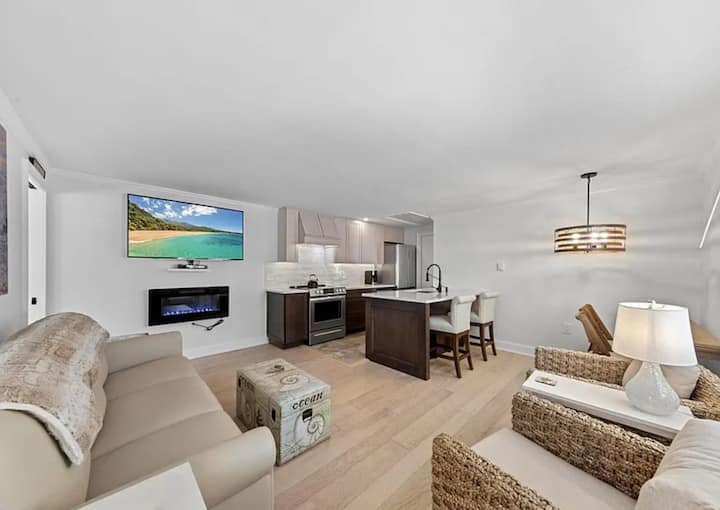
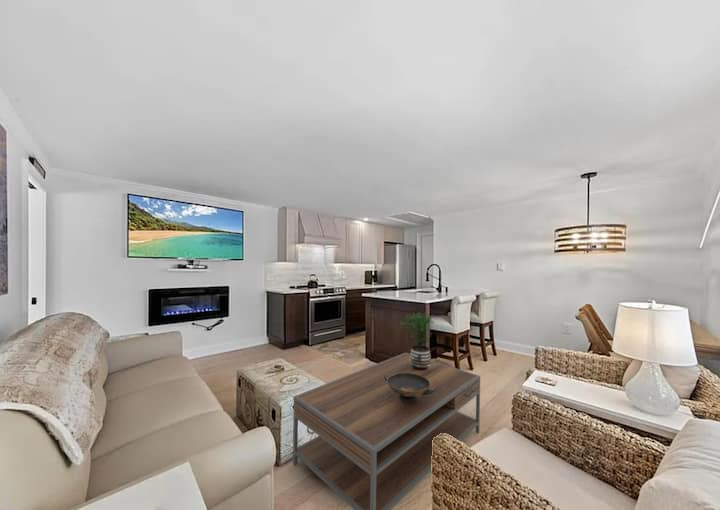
+ coffee table (396, 417)
+ decorative bowl (408, 389)
+ potted plant (419, 339)
